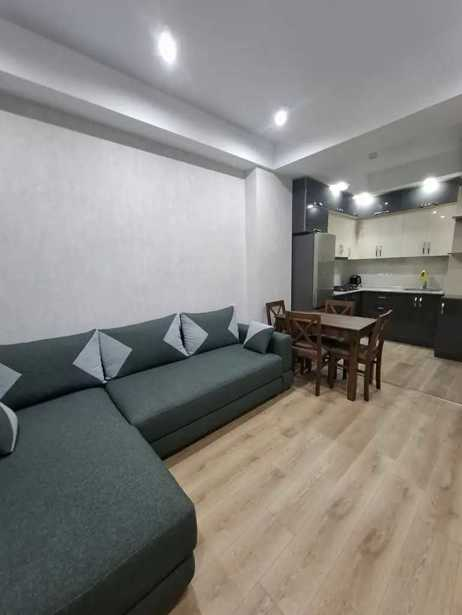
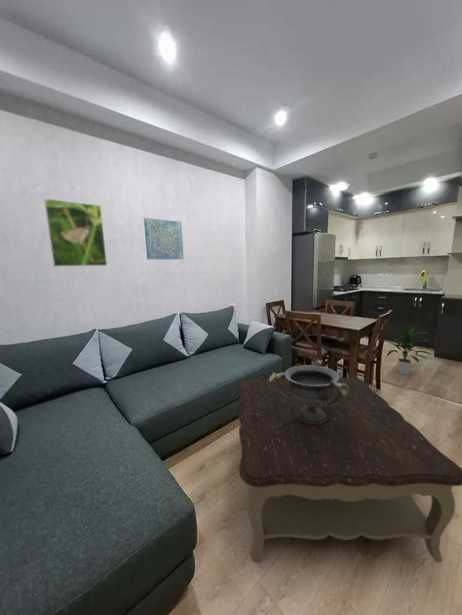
+ wall art (164, 240)
+ indoor plant (406, 349)
+ decorative bowl (311, 395)
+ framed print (77, 234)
+ coffee table (317, 447)
